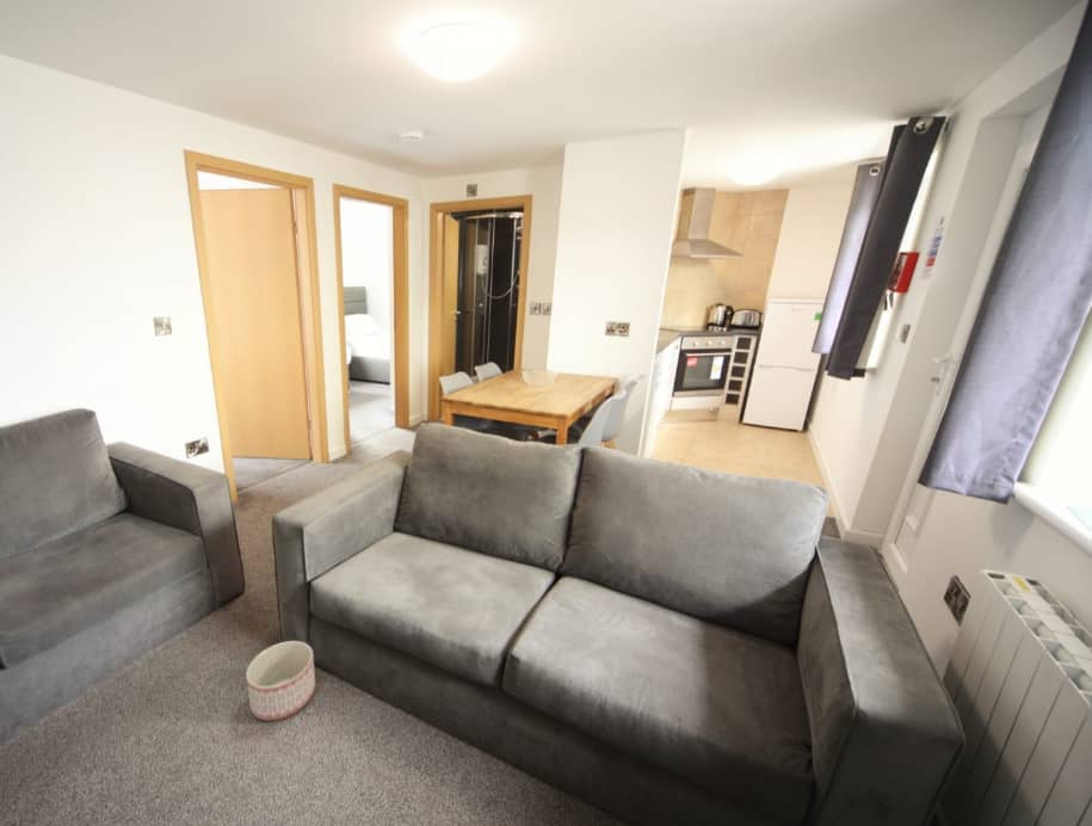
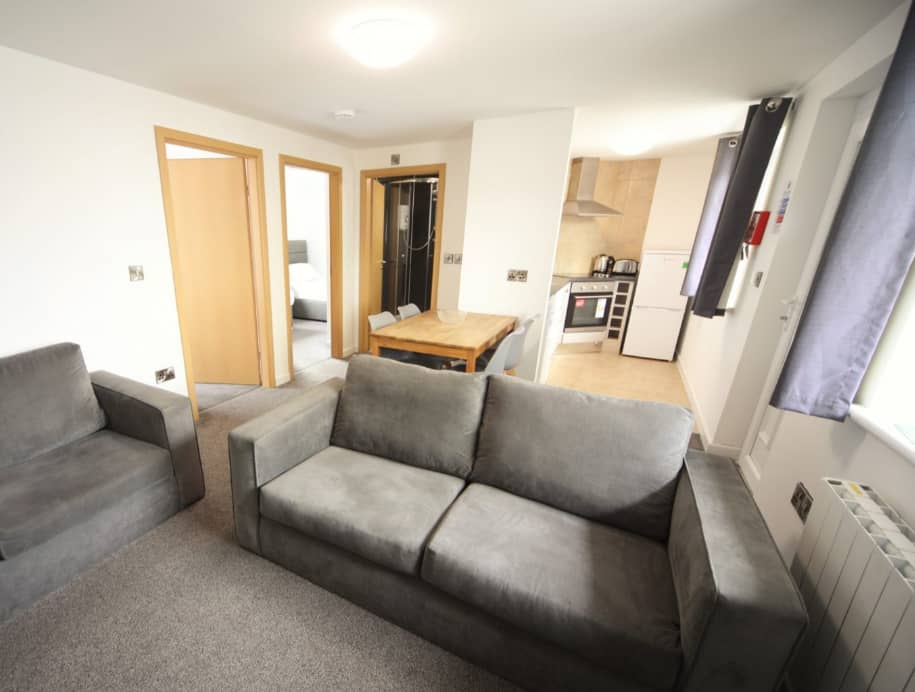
- planter (282, 680)
